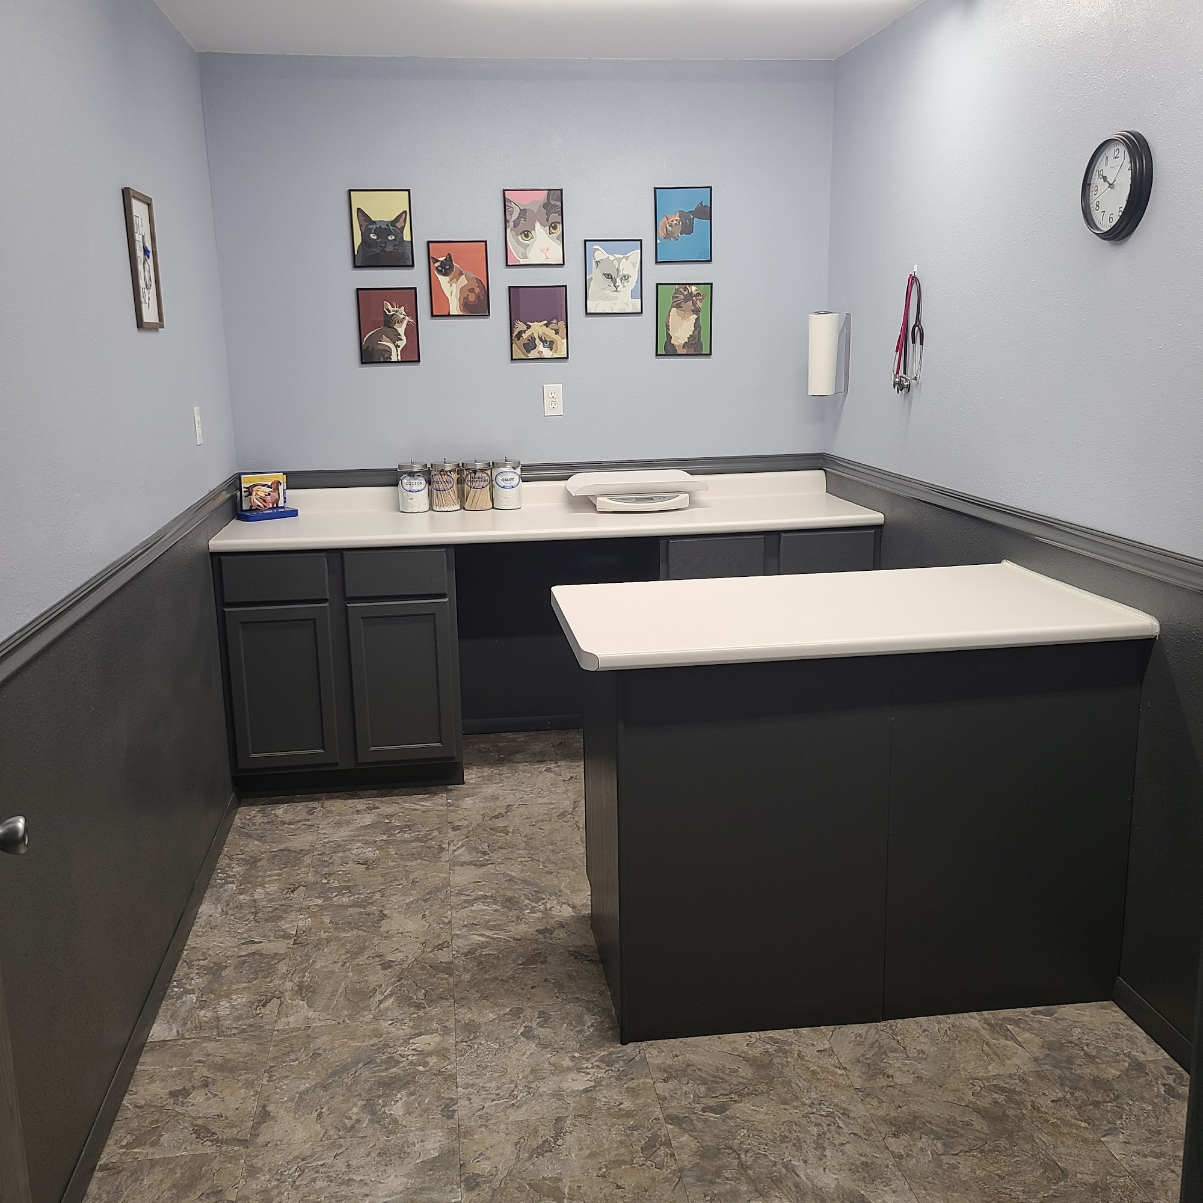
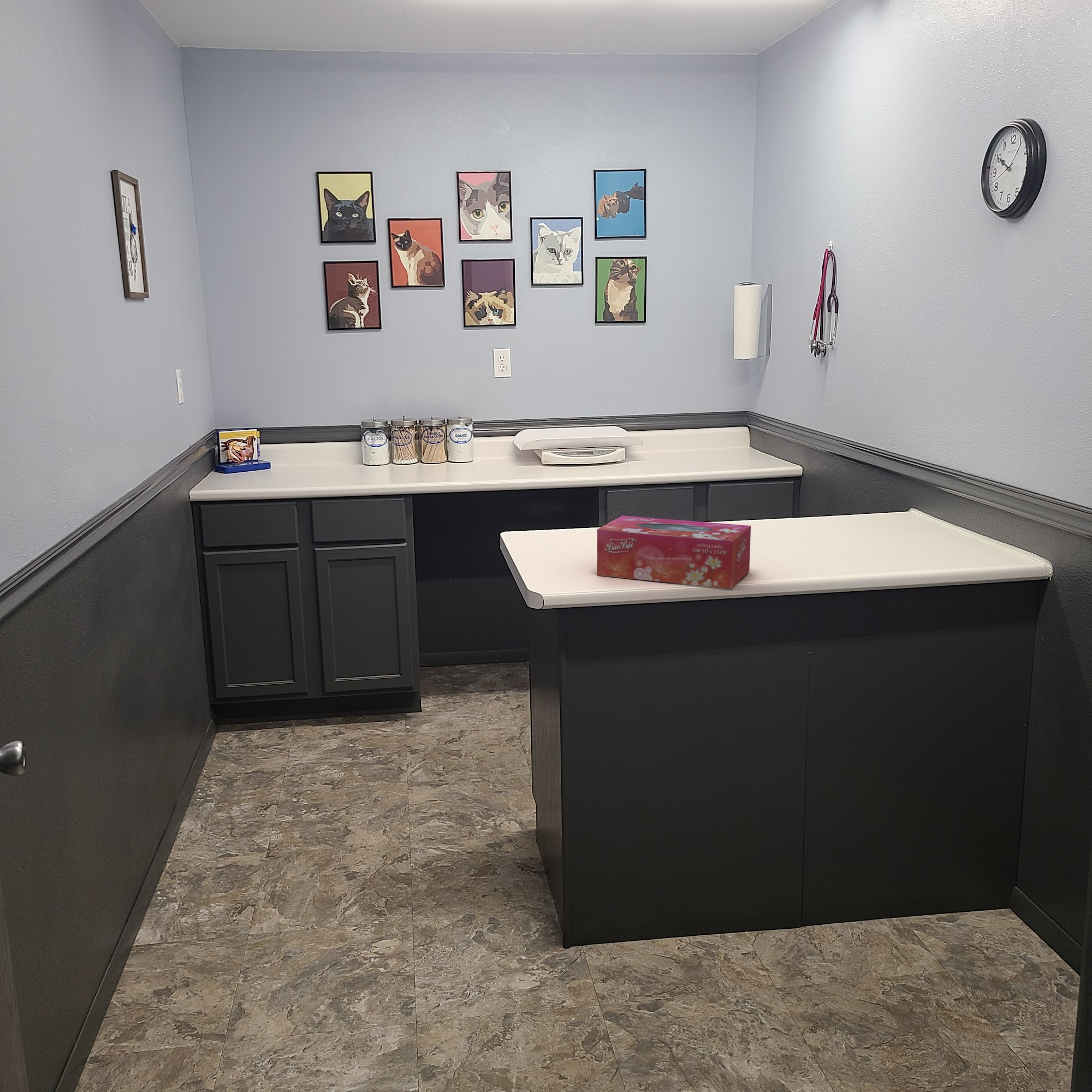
+ tissue box (674, 550)
